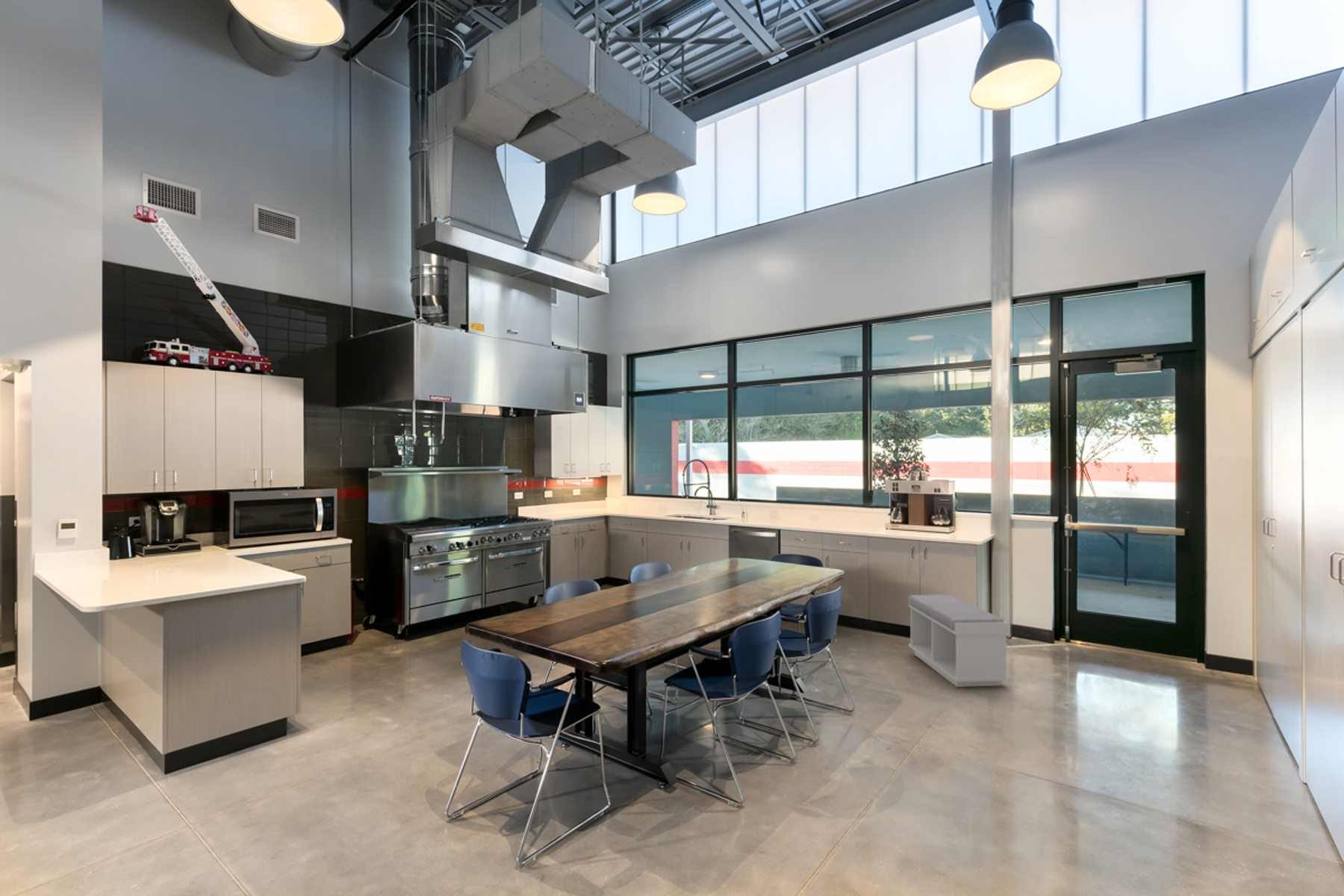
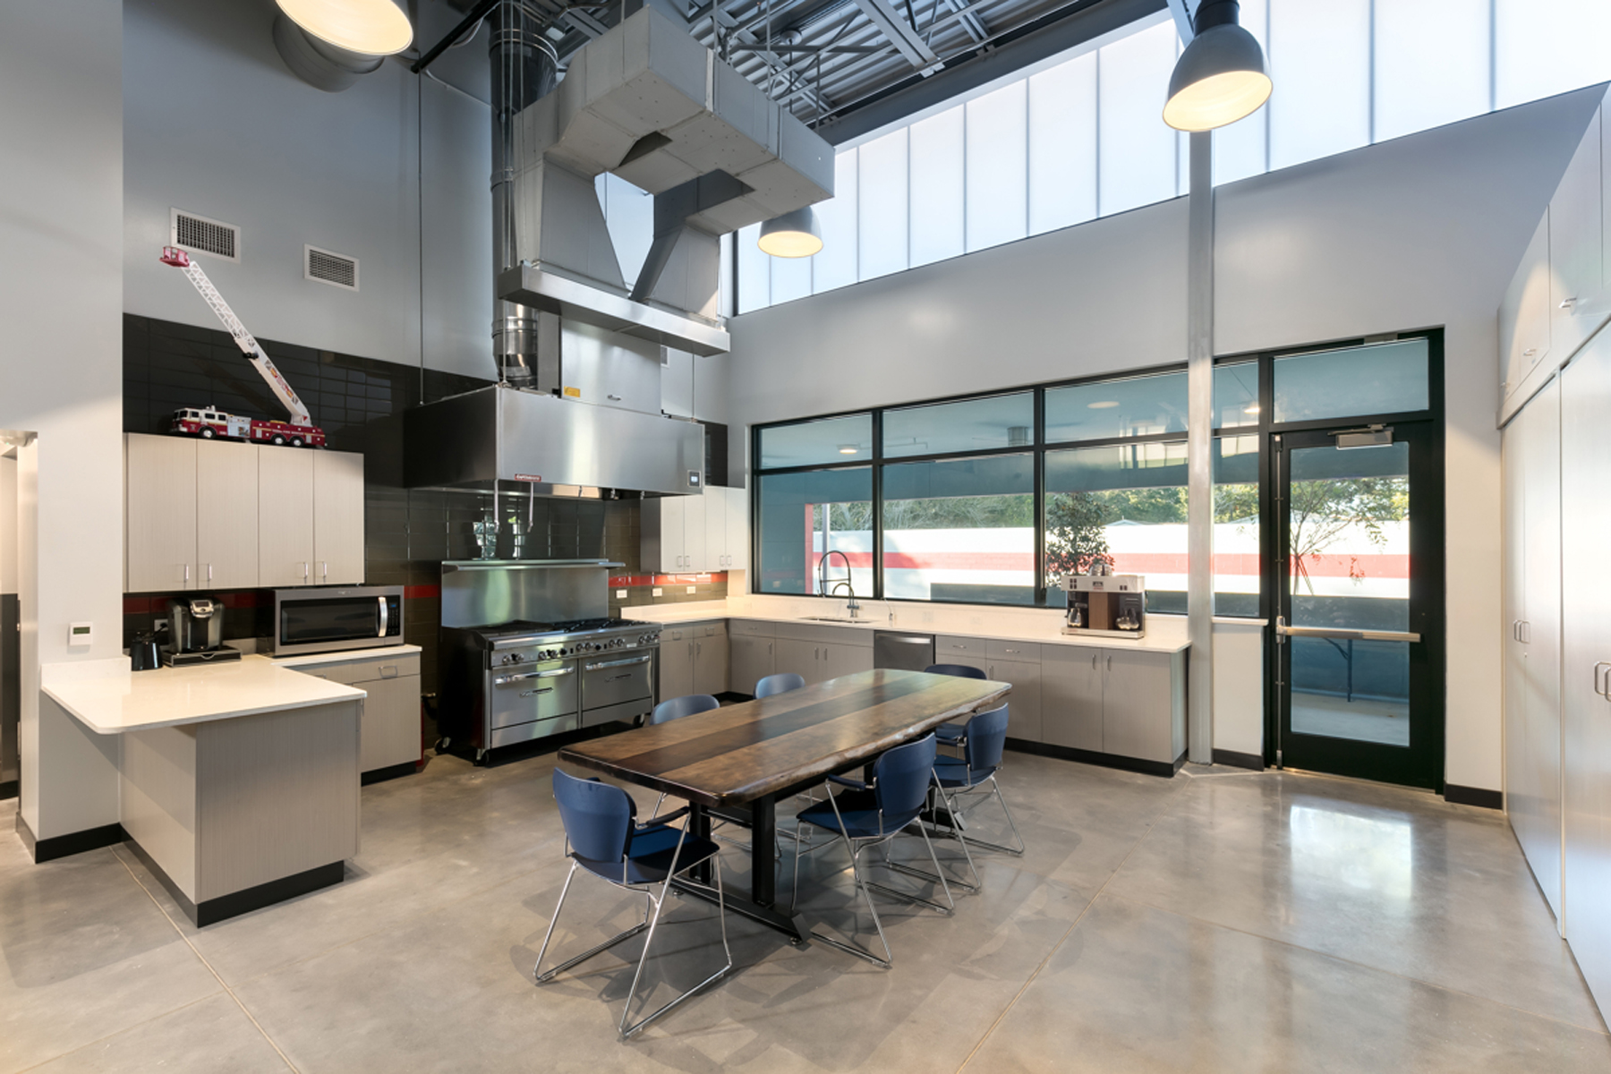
- bench (953, 637)
